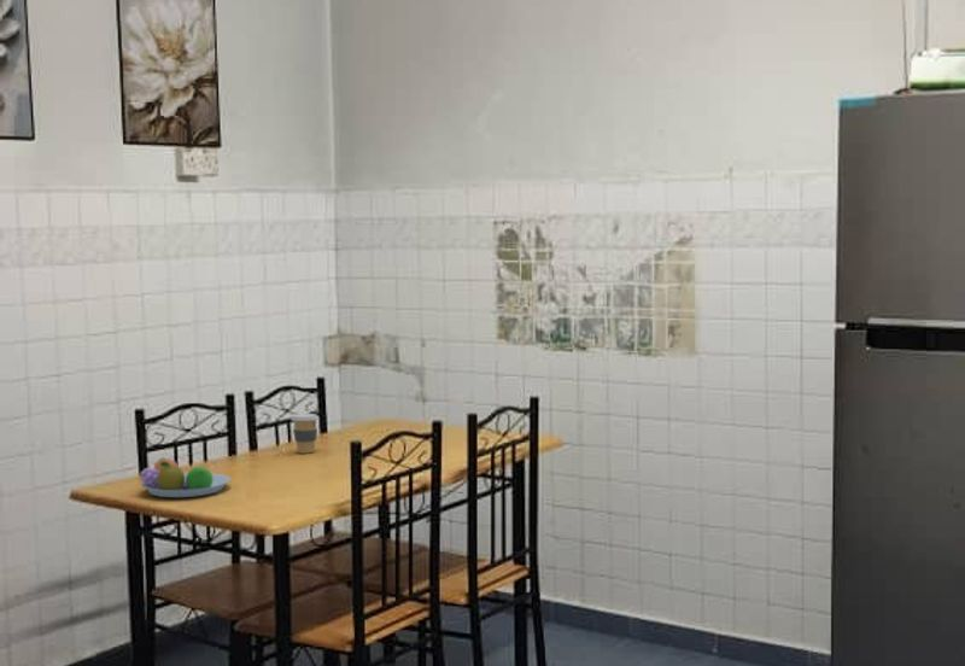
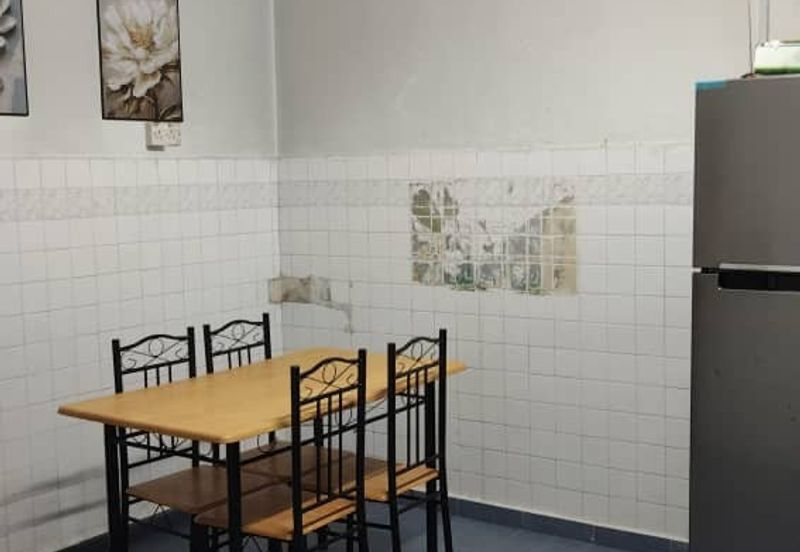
- fruit bowl (186, 473)
- coffee cup (305, 433)
